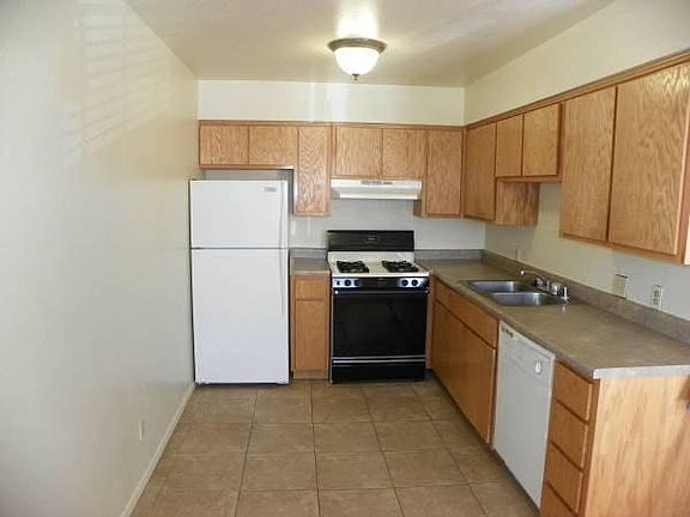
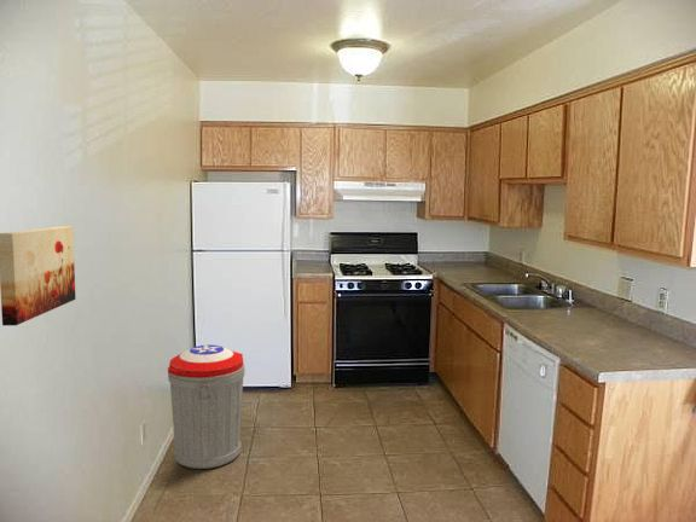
+ wall art (41, 271)
+ trash can (207, 401)
